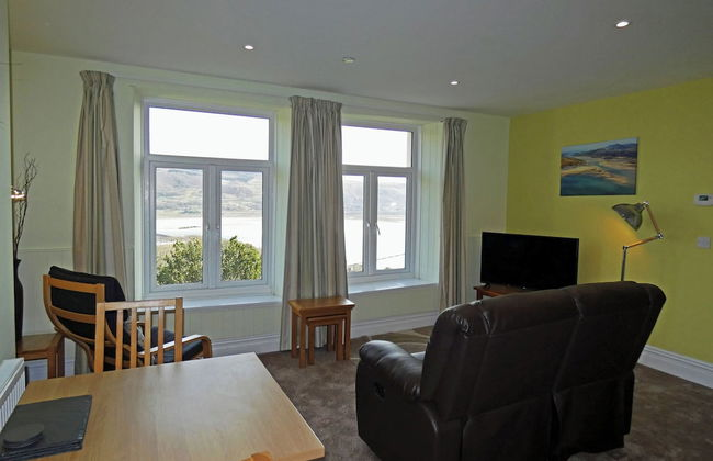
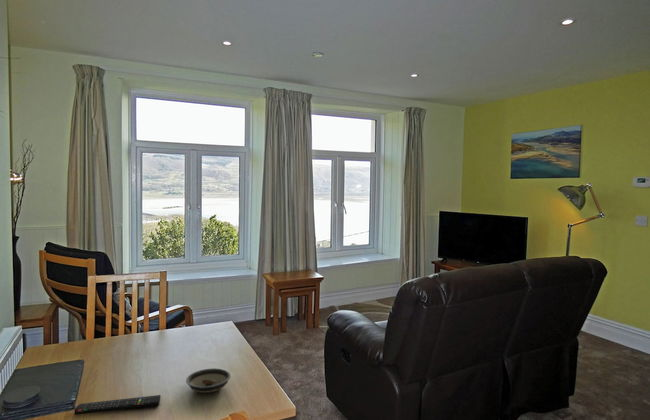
+ remote control (118, 405)
+ saucer (208, 382)
